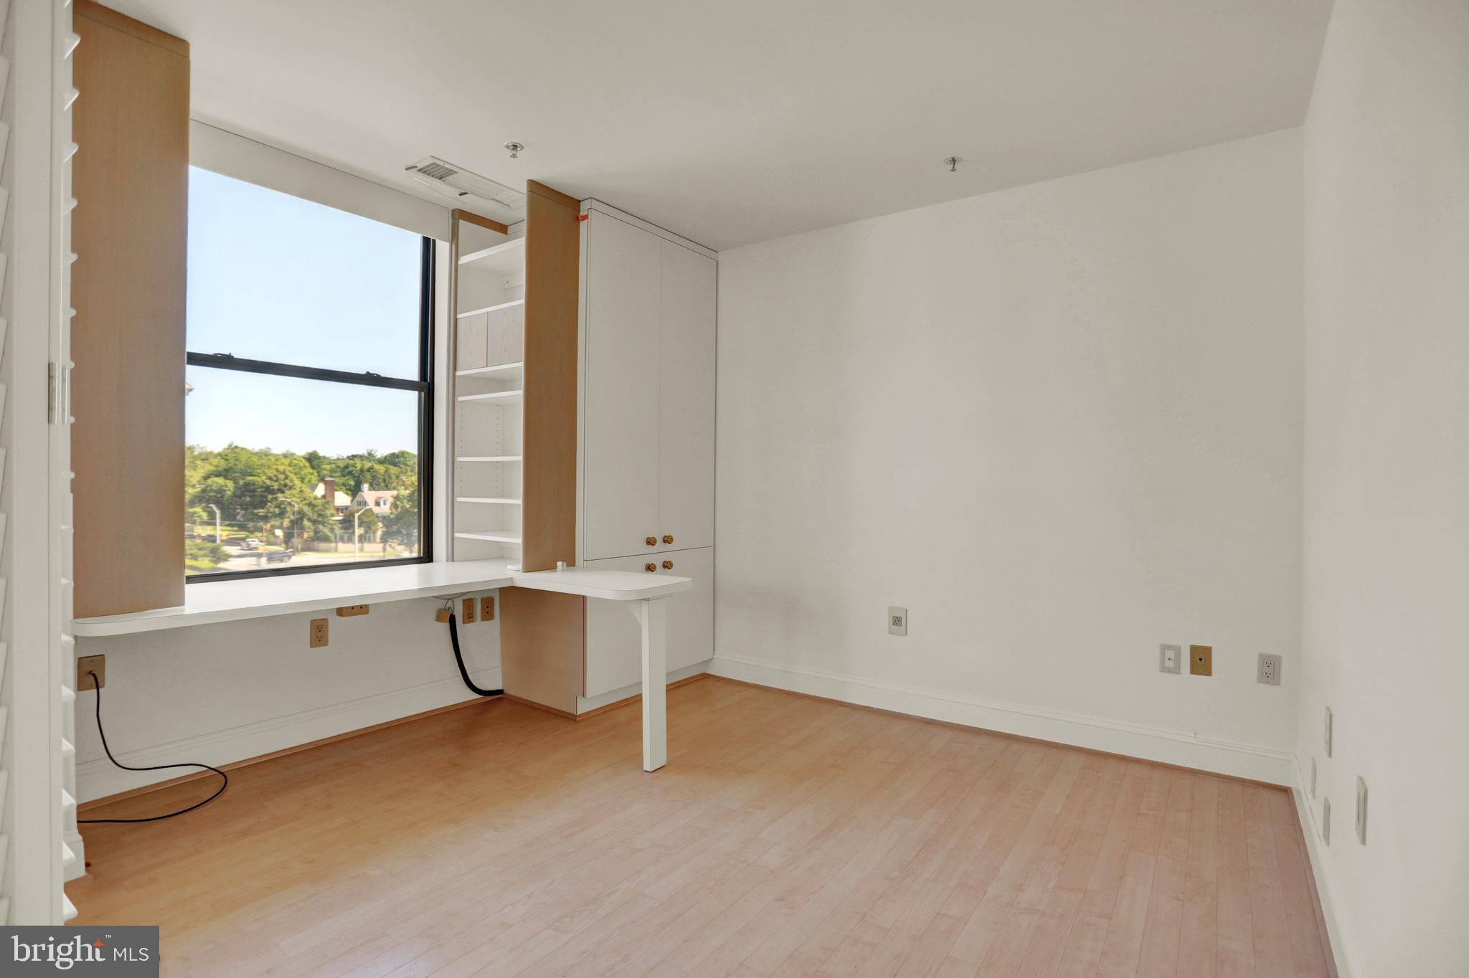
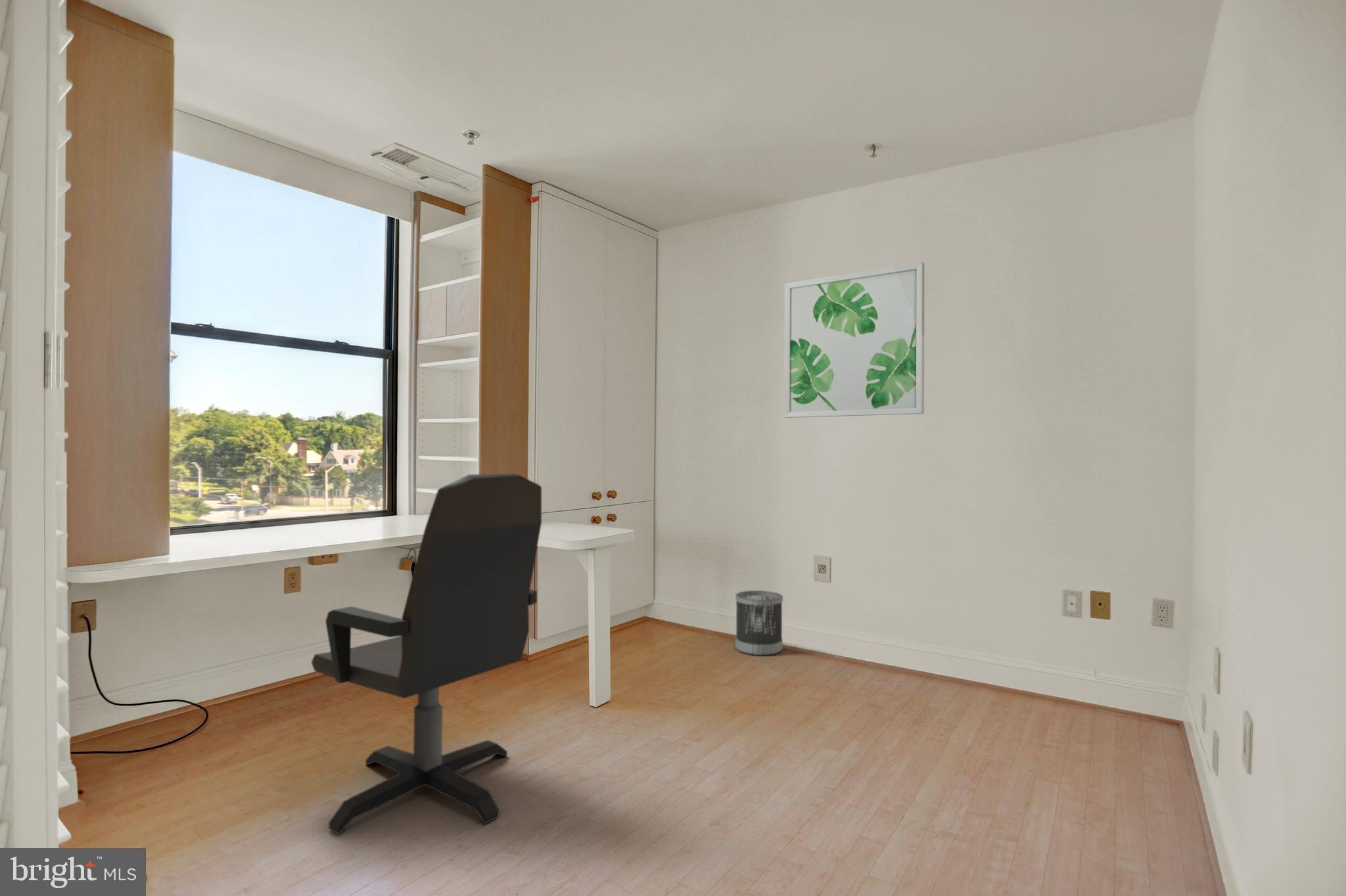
+ office chair (429, 630)
+ wall art (850, 345)
+ wastebasket (759, 621)
